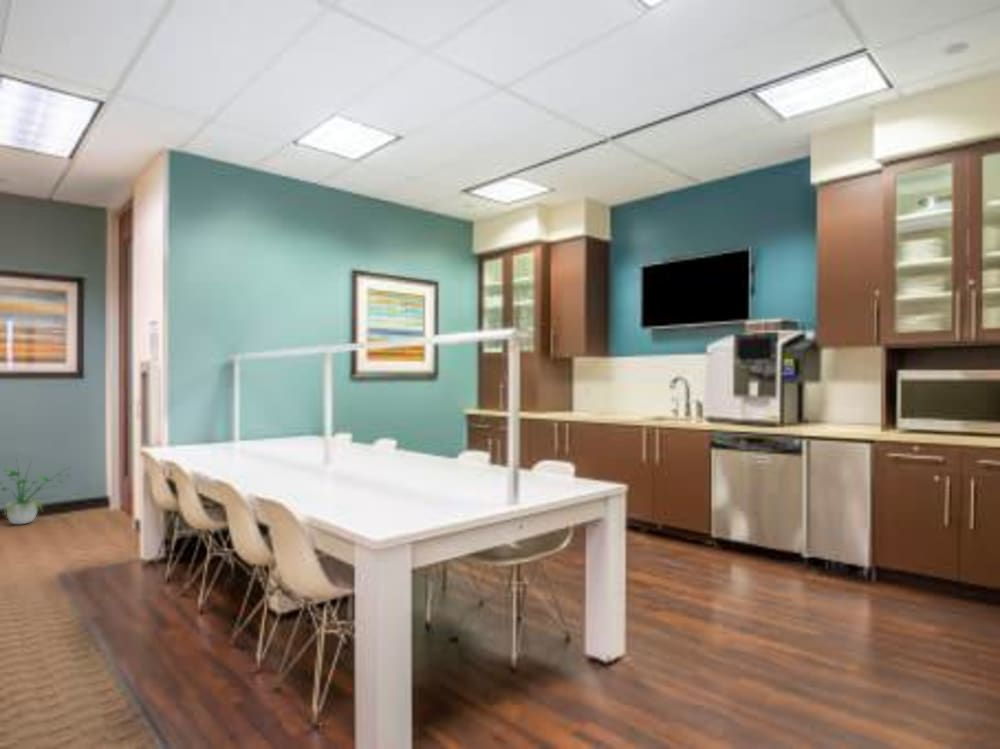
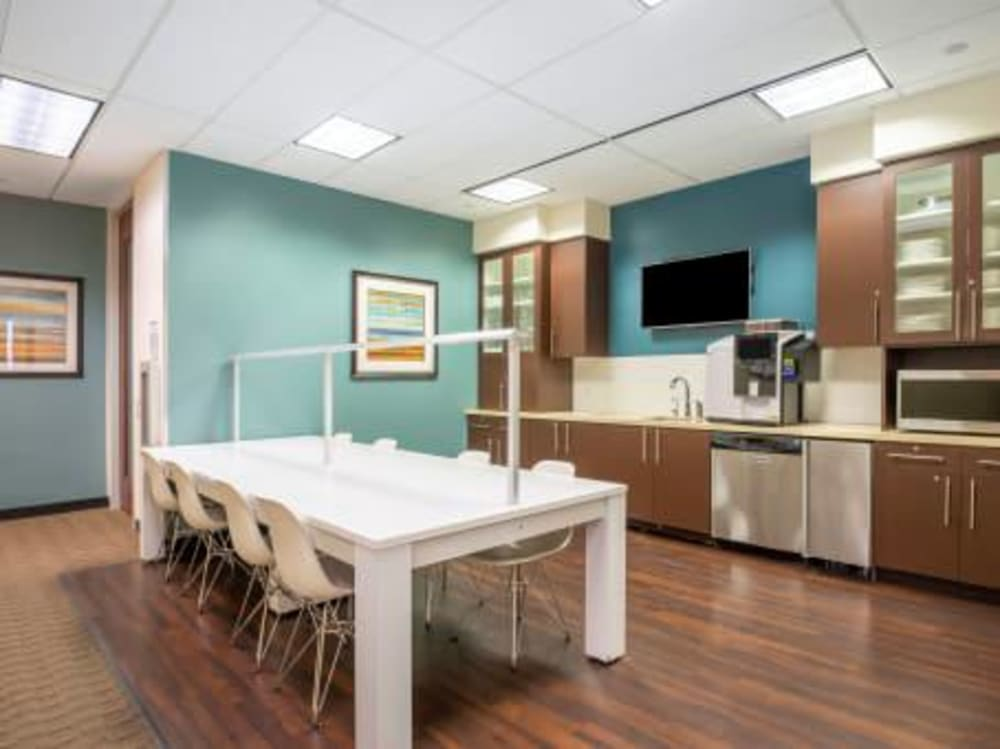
- potted plant (33, 486)
